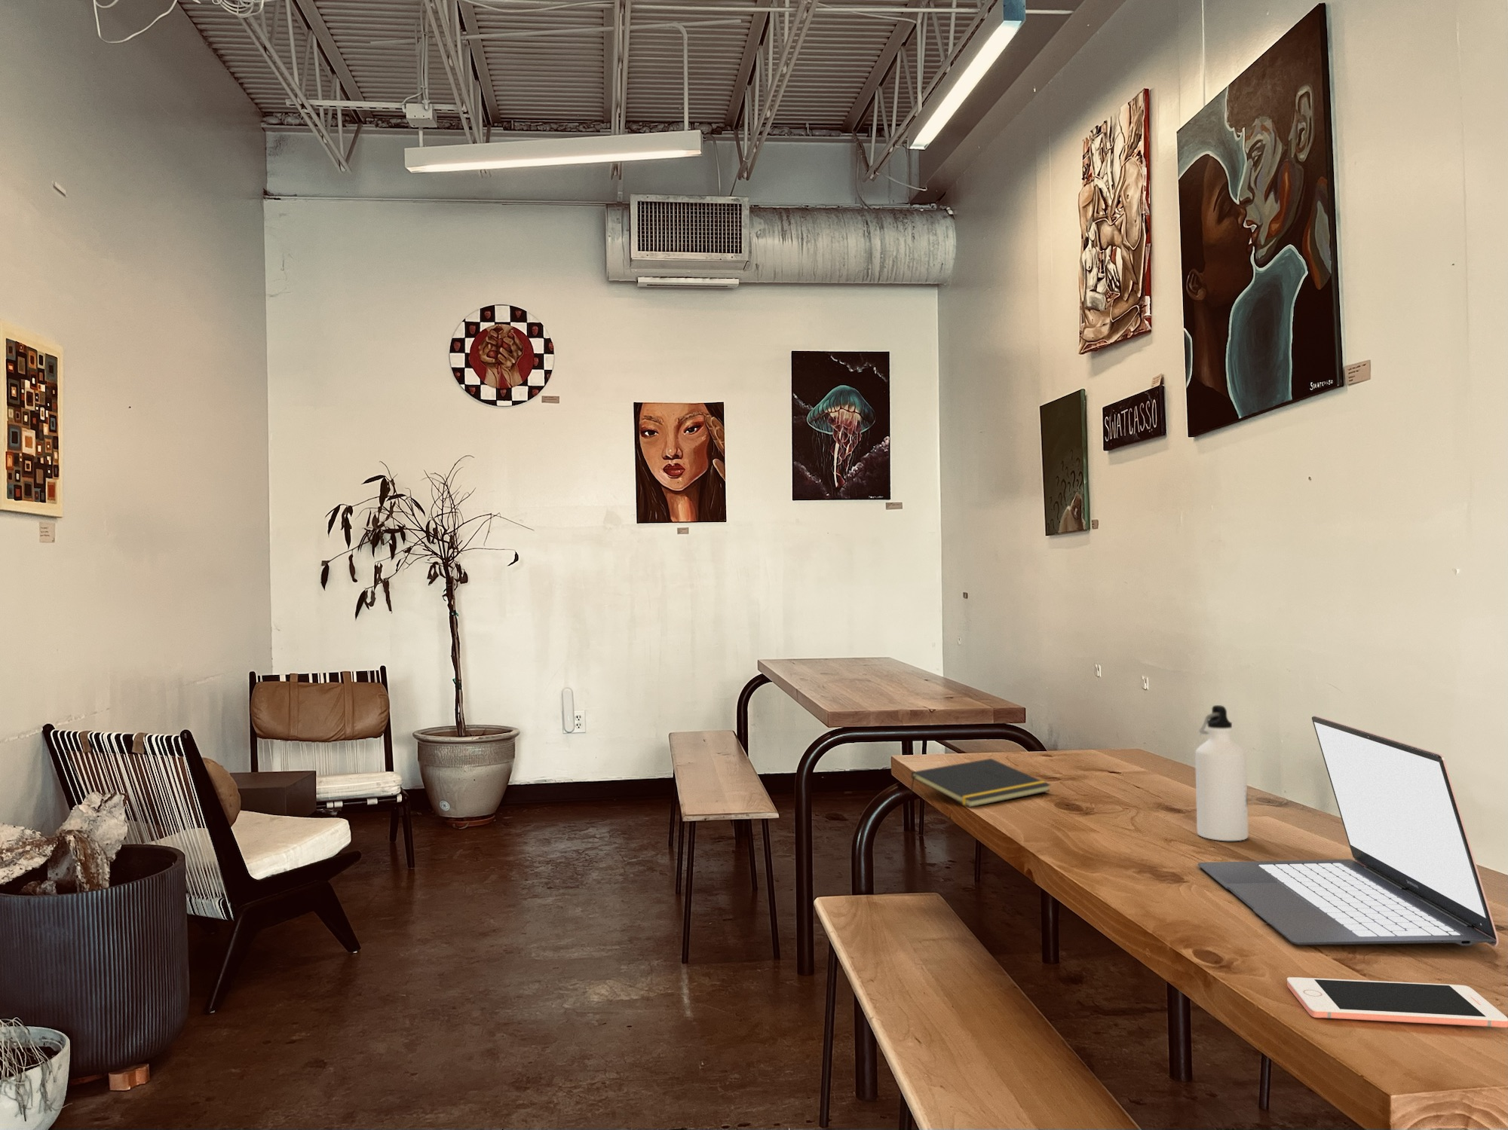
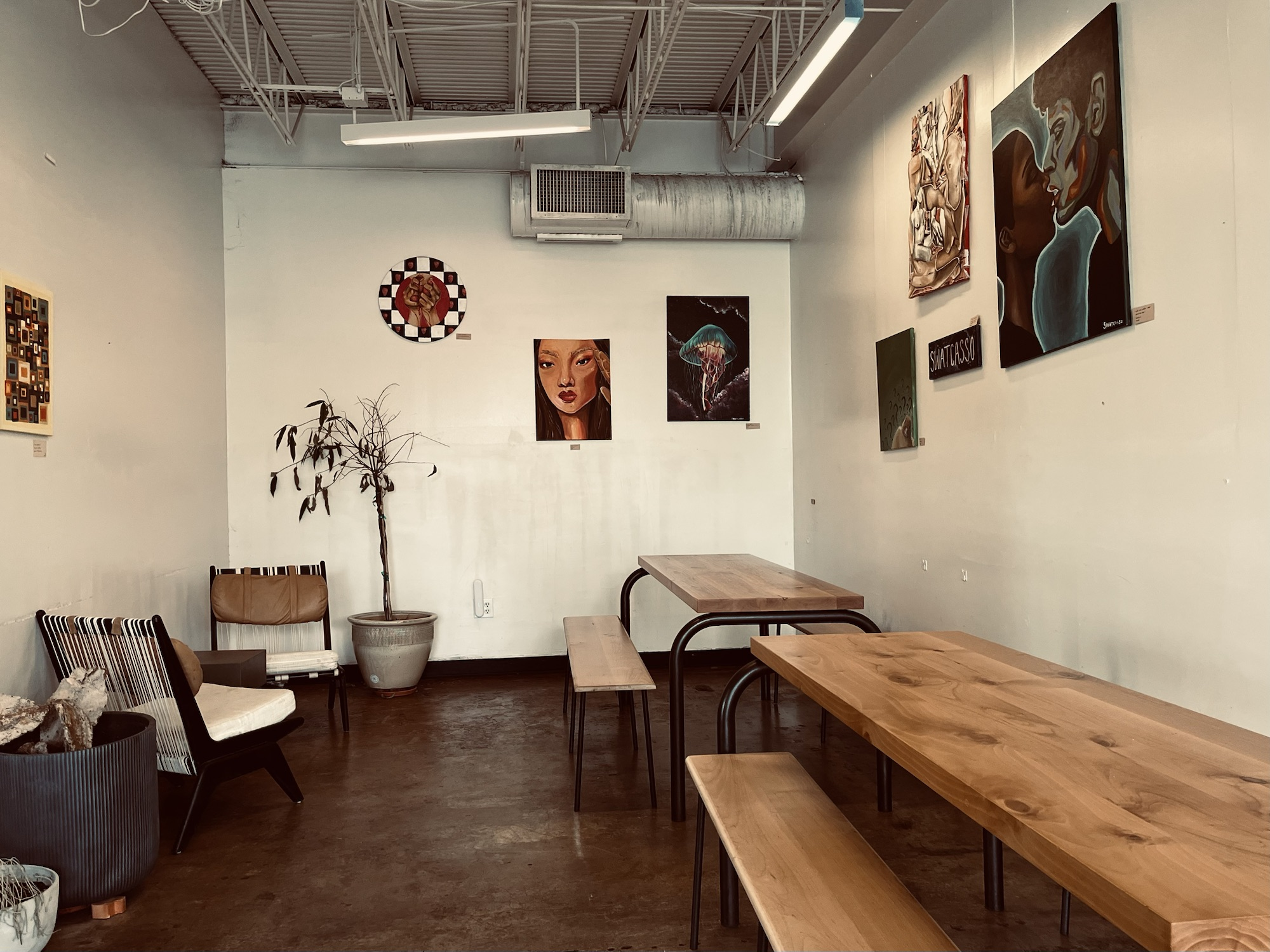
- cell phone (1392, 1001)
- water bottle (1216, 768)
- laptop (1339, 813)
- notepad (981, 781)
